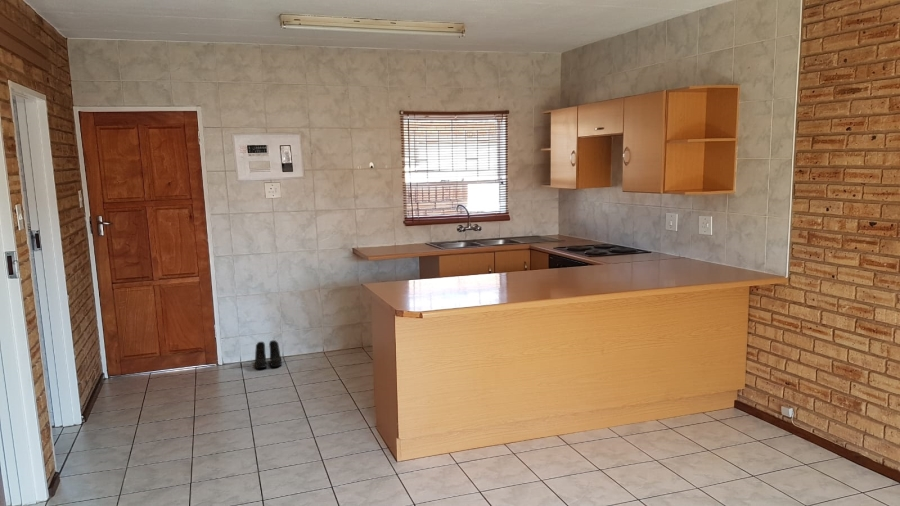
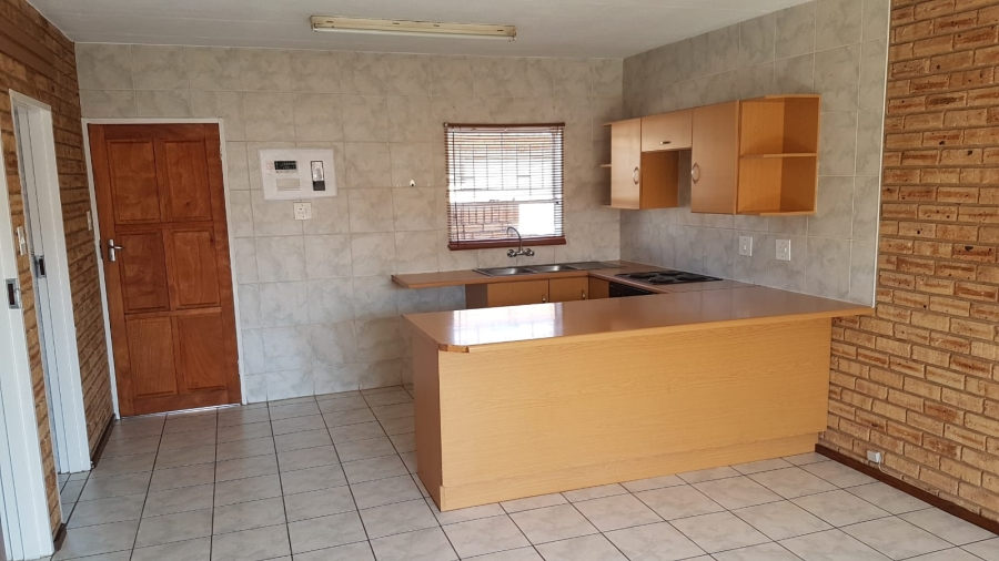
- boots (265, 354)
